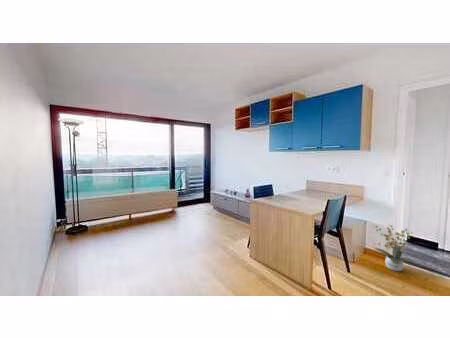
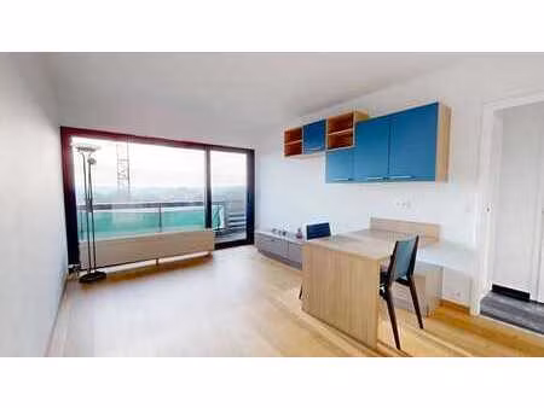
- potted plant (393, 247)
